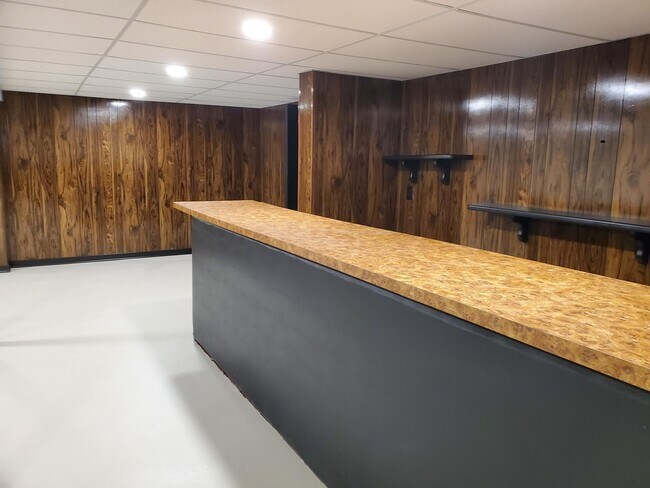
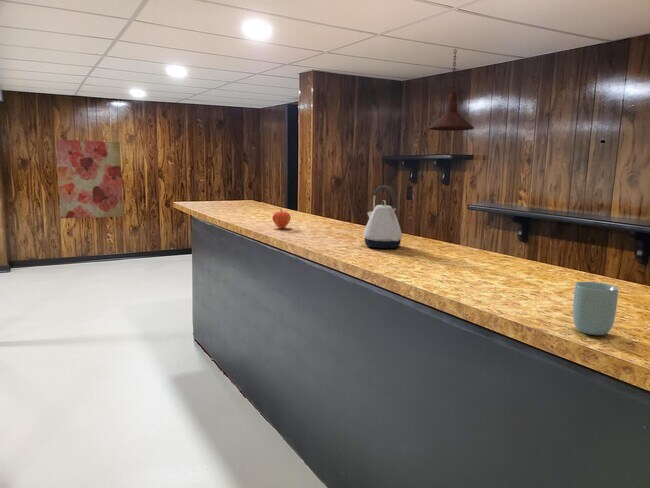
+ fruit (281, 218)
+ pendant light (453, 87)
+ kettle (382, 216)
+ wall art (90, 179)
+ cup (594, 309)
